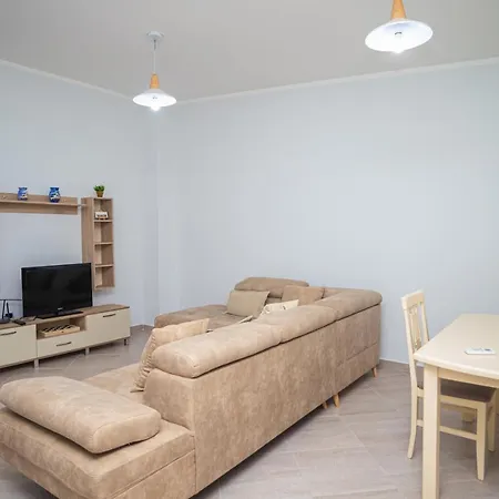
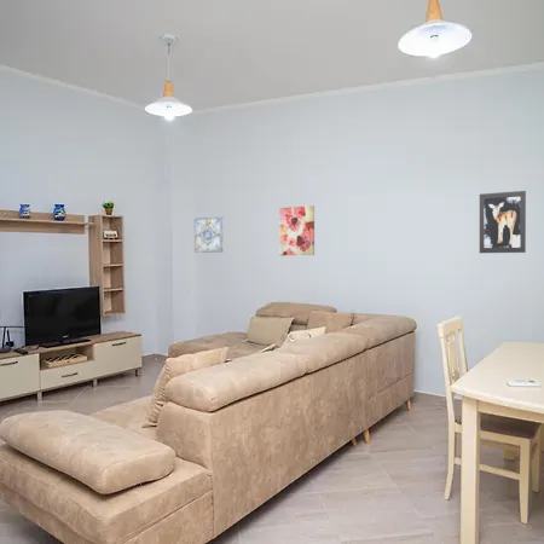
+ wall art (502, 222)
+ wall art (208, 235)
+ wall art (296, 231)
